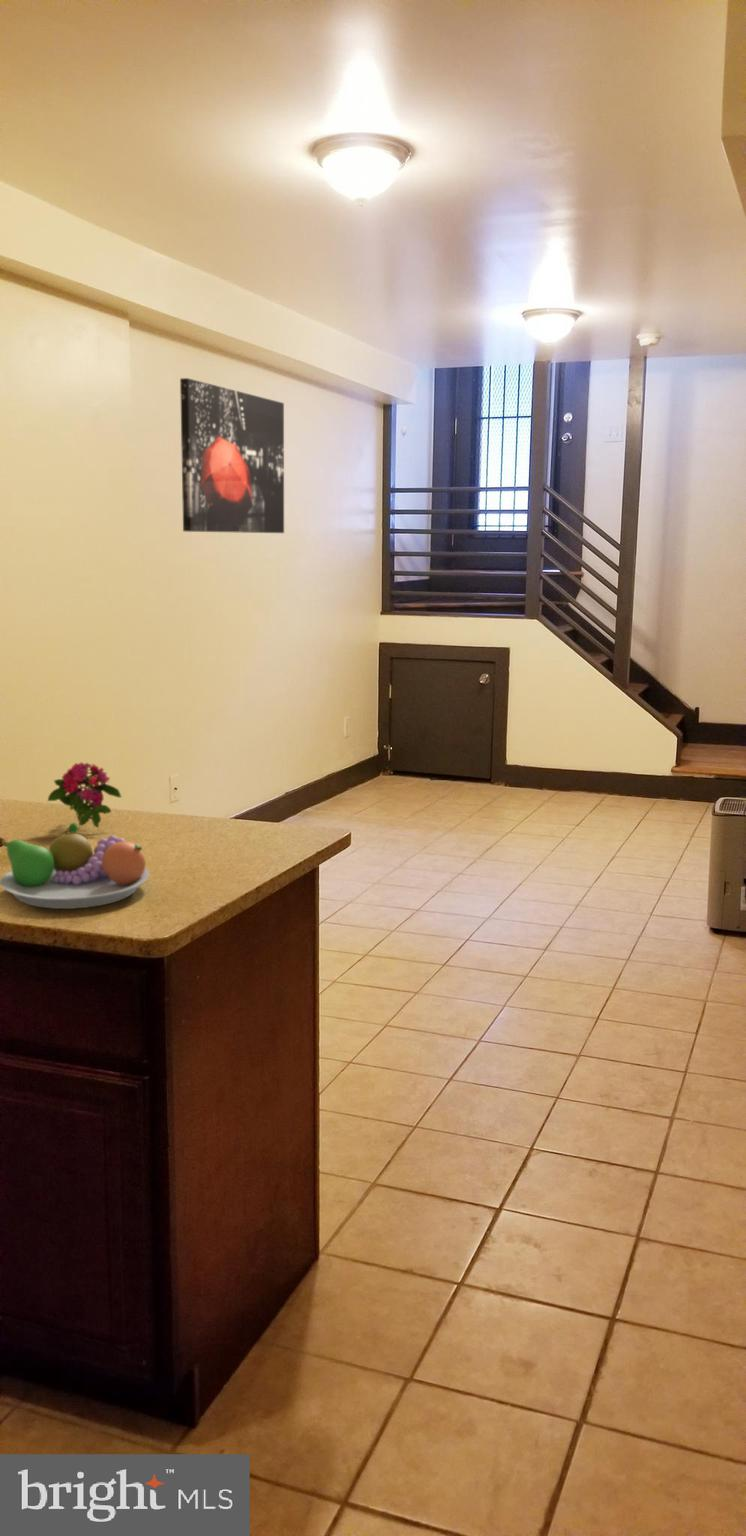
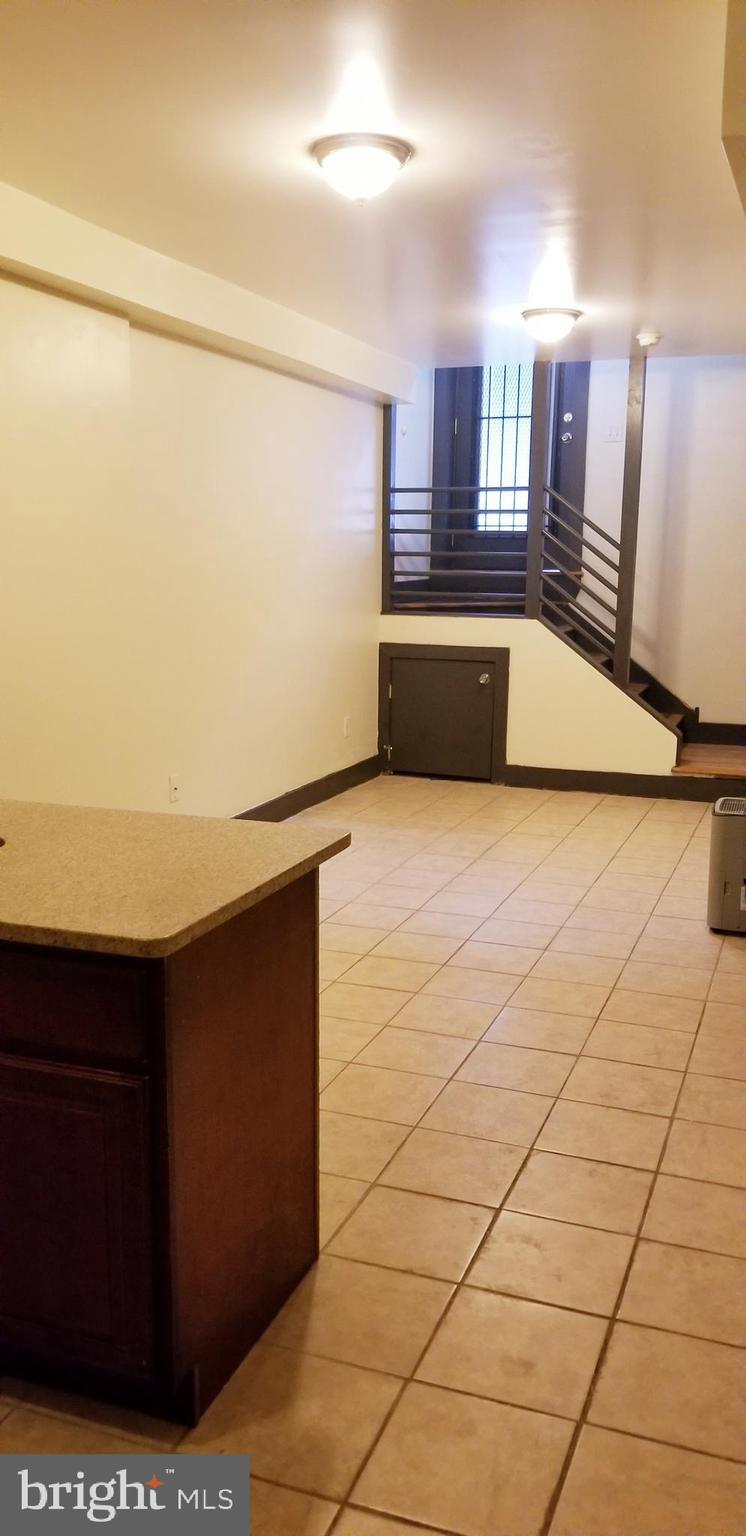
- wall art (236, 462)
- flower (86, 795)
- fruit bowl (71, 861)
